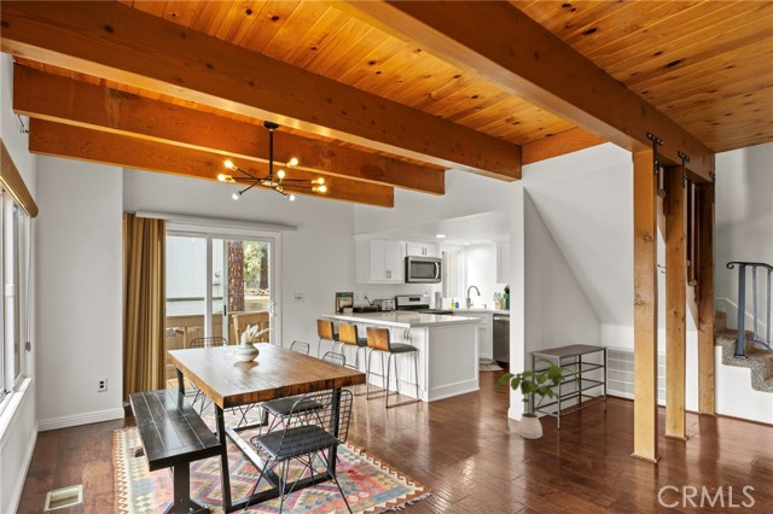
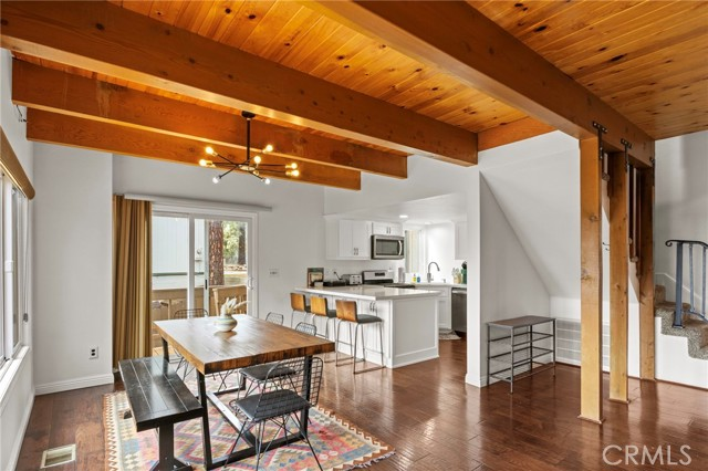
- house plant (542, 397)
